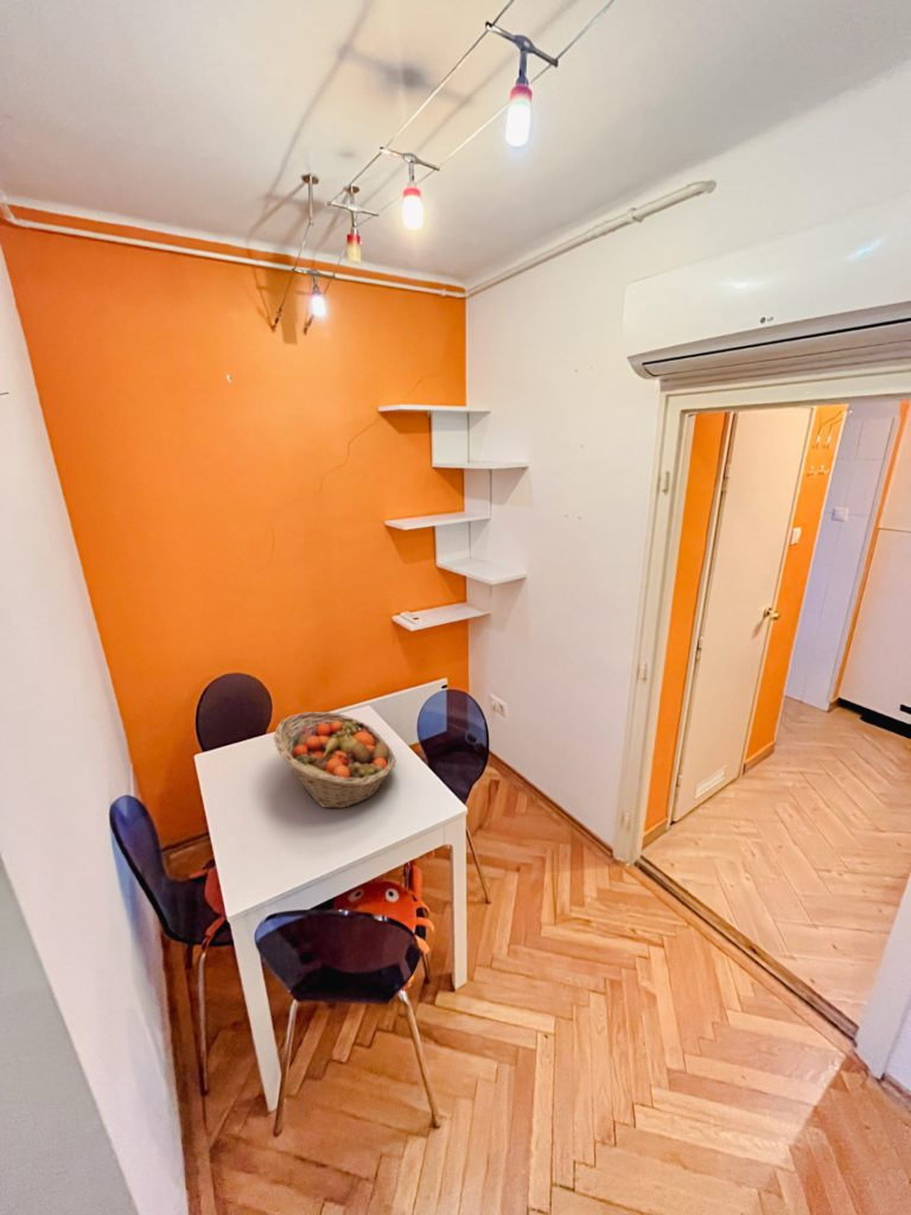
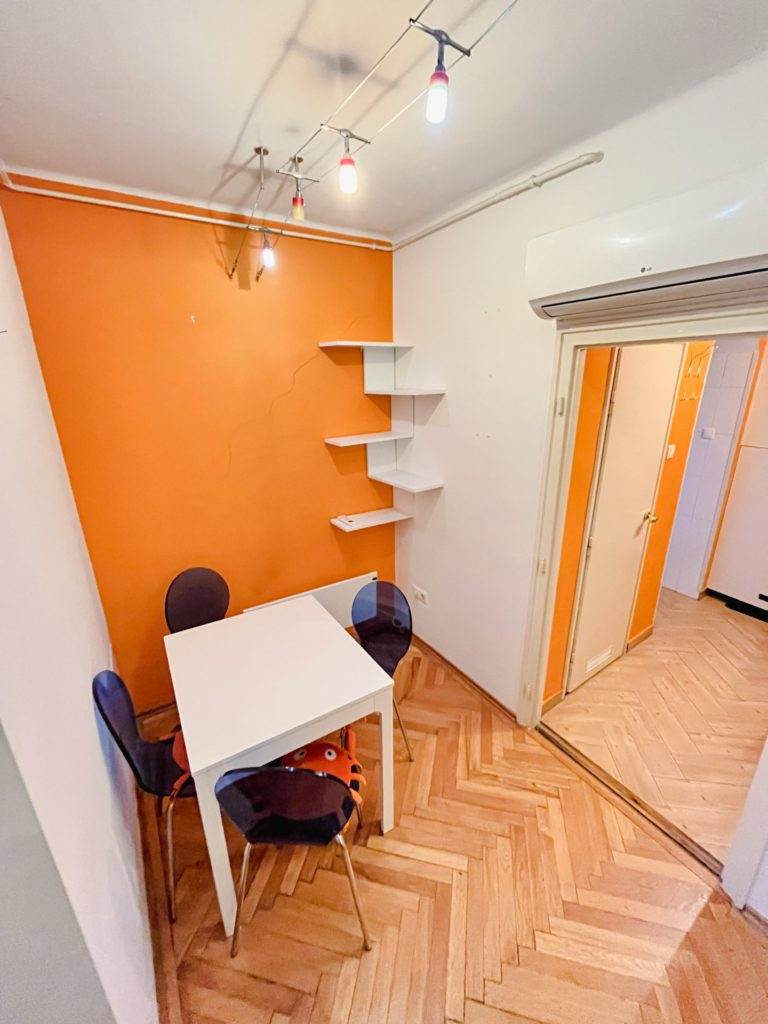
- fruit basket (336, 752)
